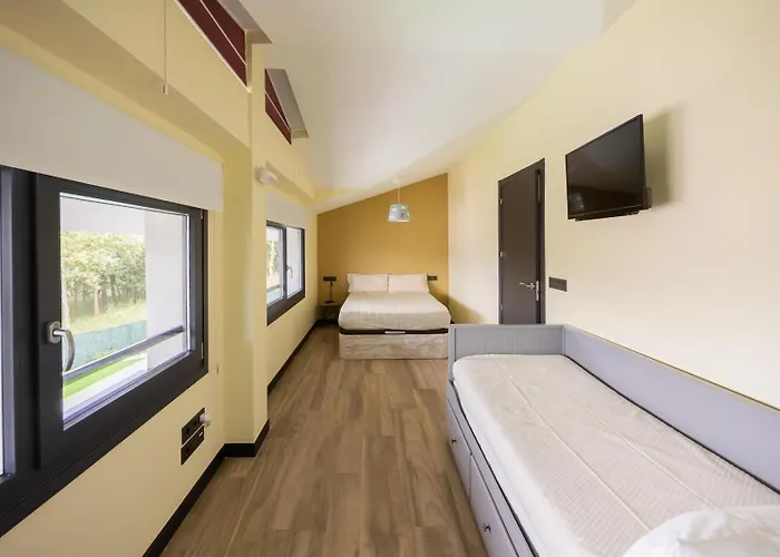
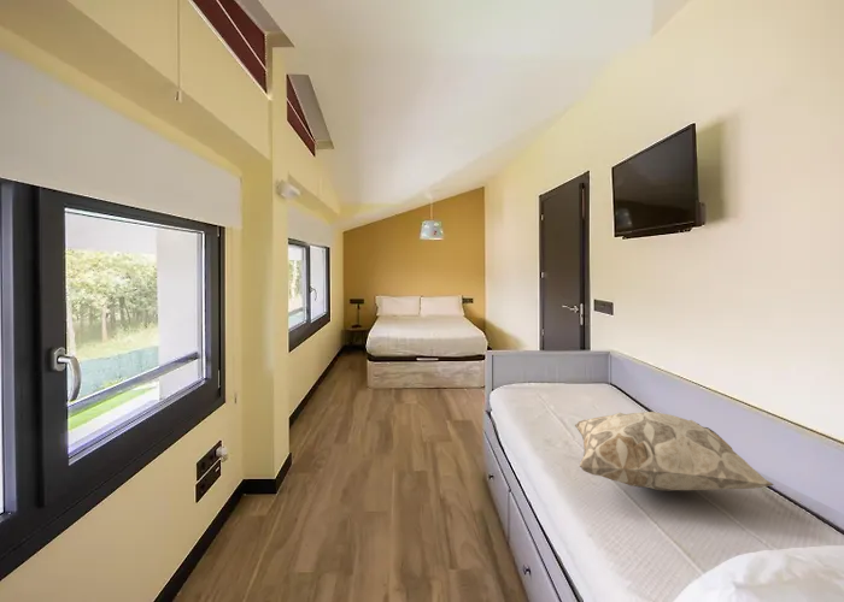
+ decorative pillow (655, 448)
